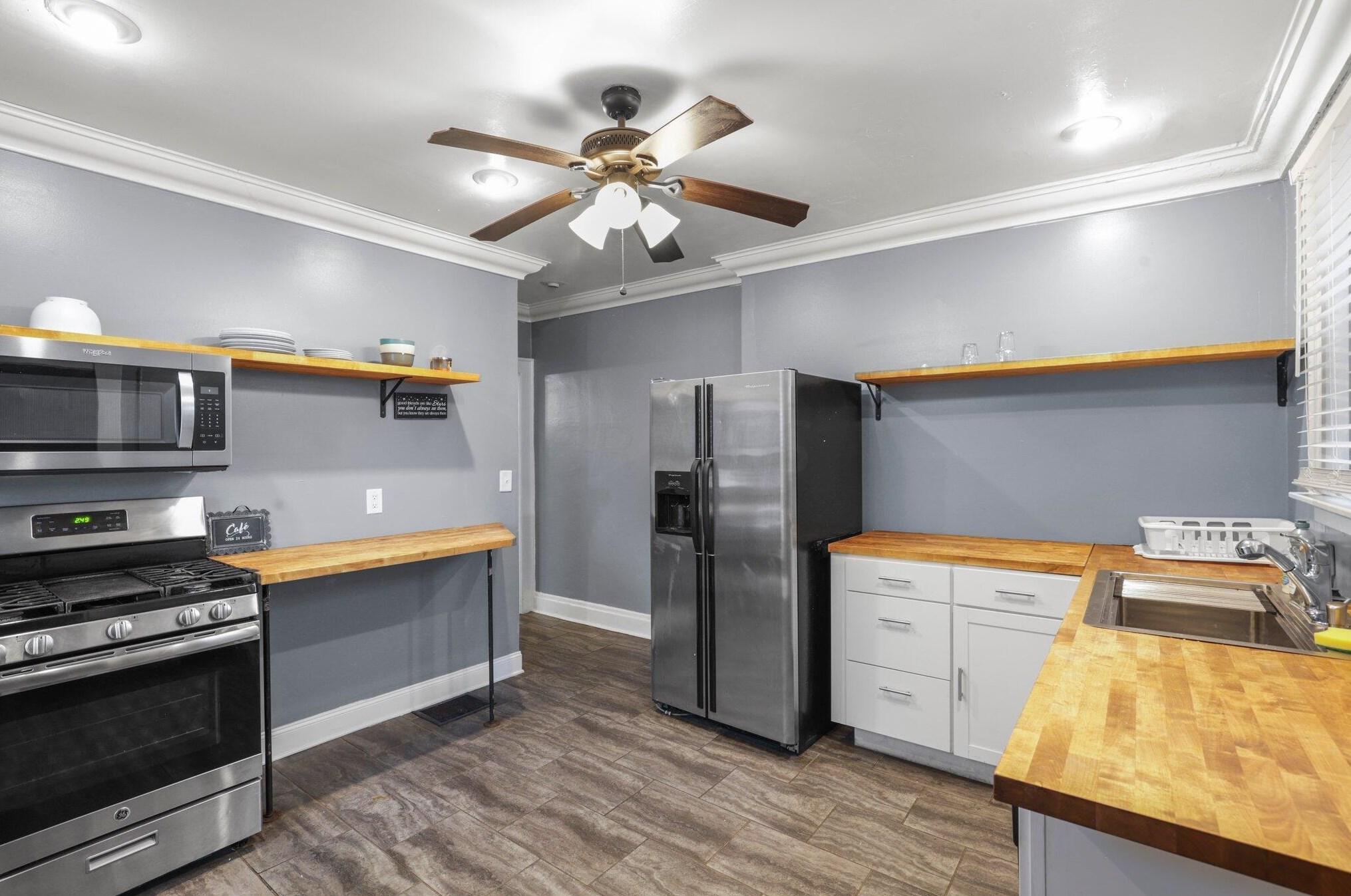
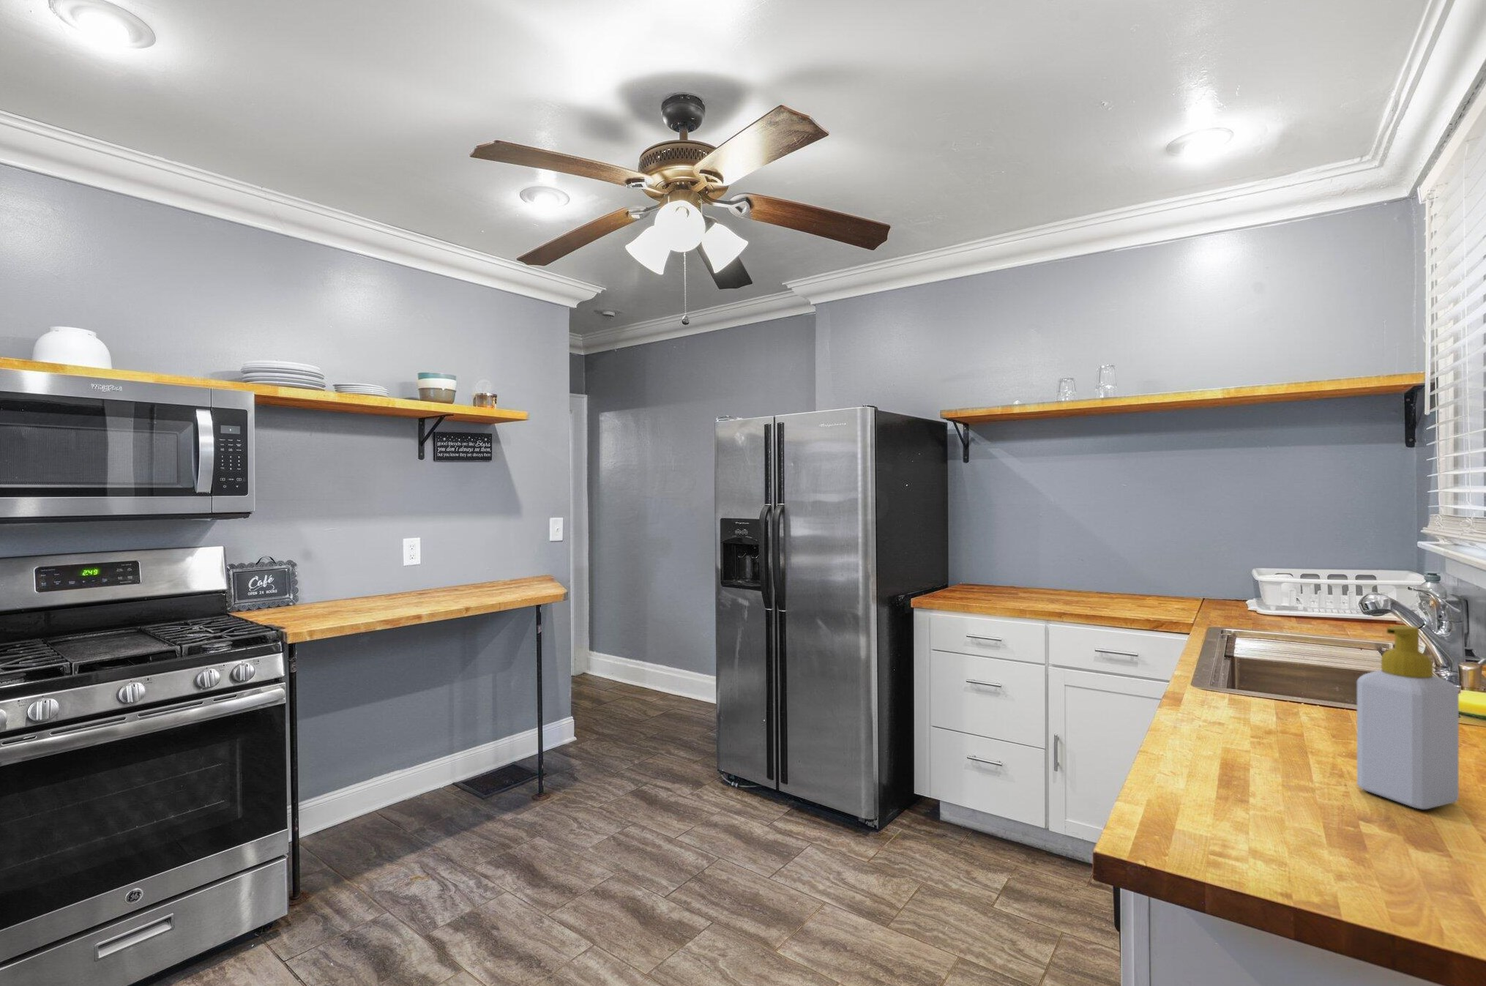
+ soap bottle (1406, 712)
